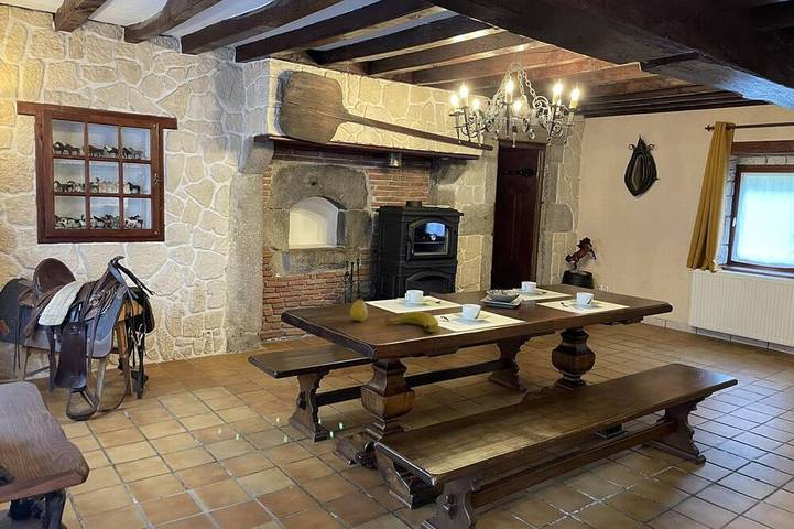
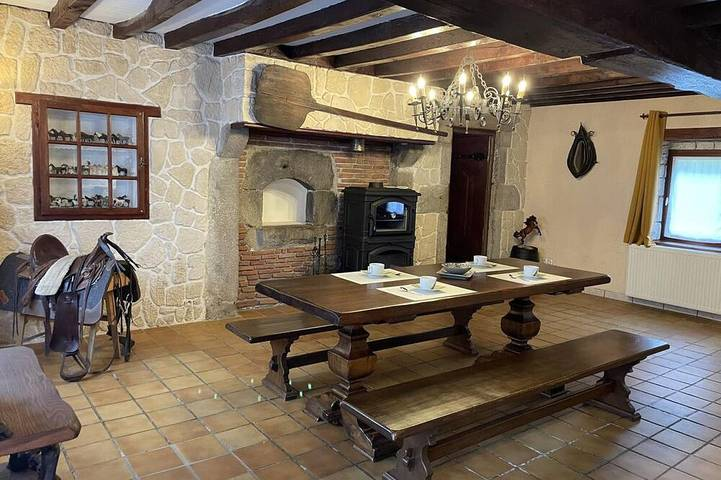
- banana (416, 321)
- fruit (358, 309)
